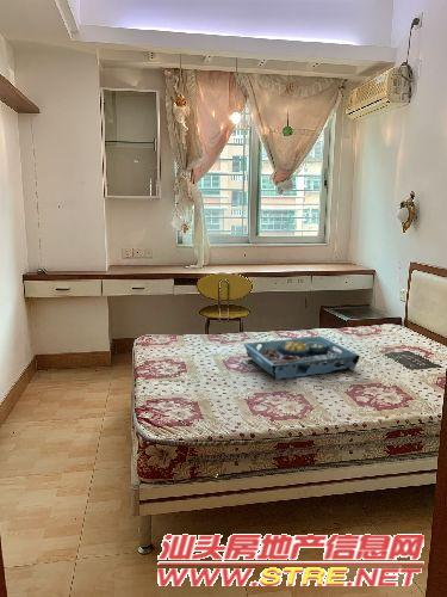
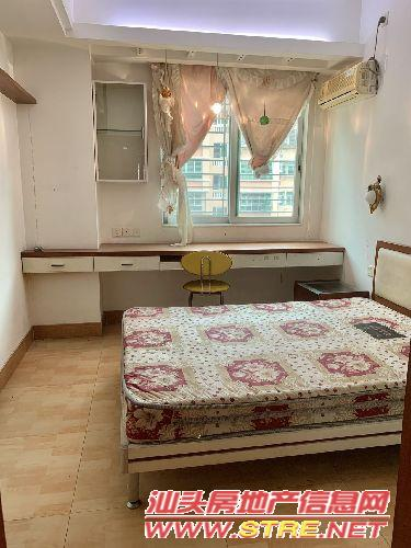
- serving tray (298, 355)
